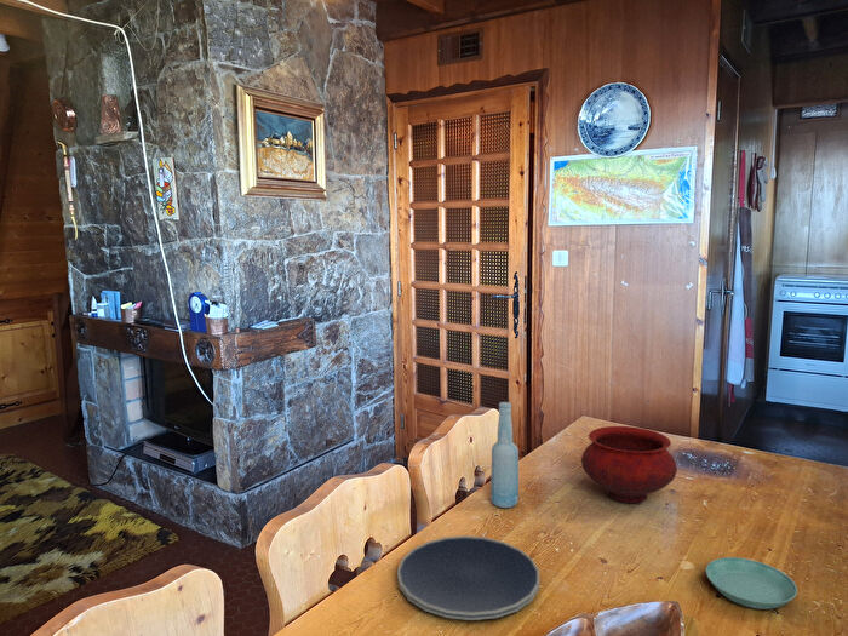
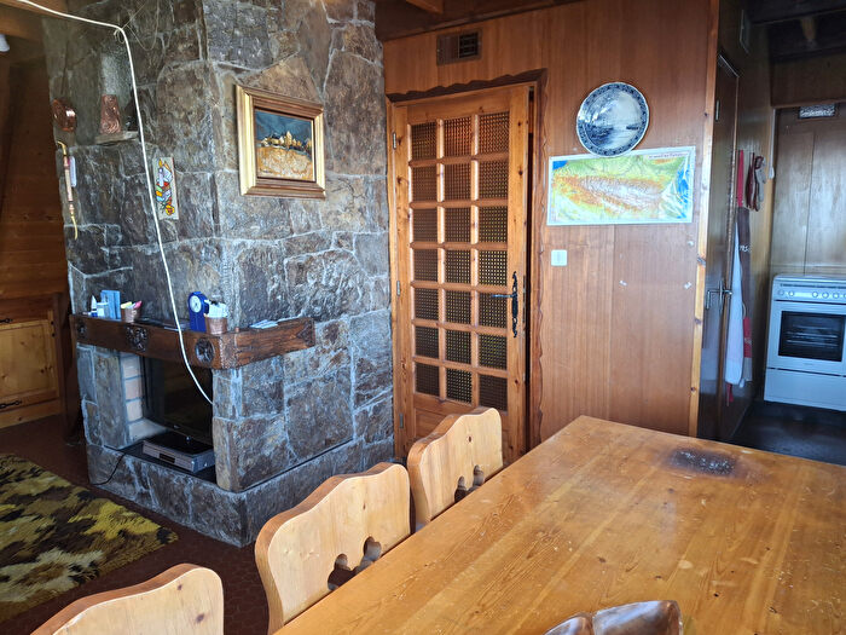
- bowl (628, 466)
- bottle (504, 453)
- saucer (749, 585)
- plate (468, 575)
